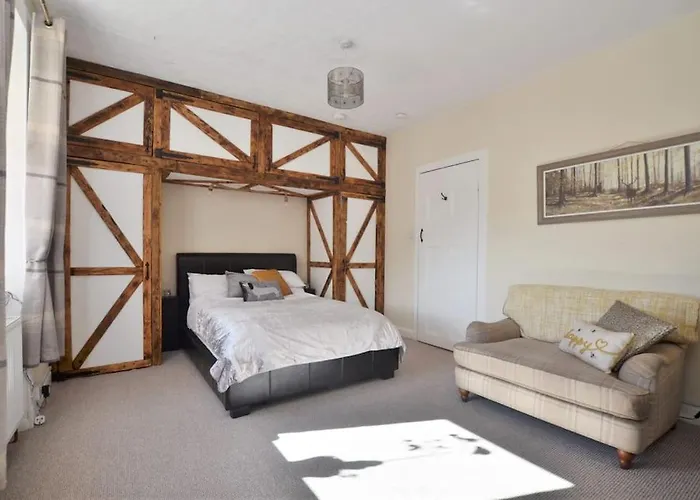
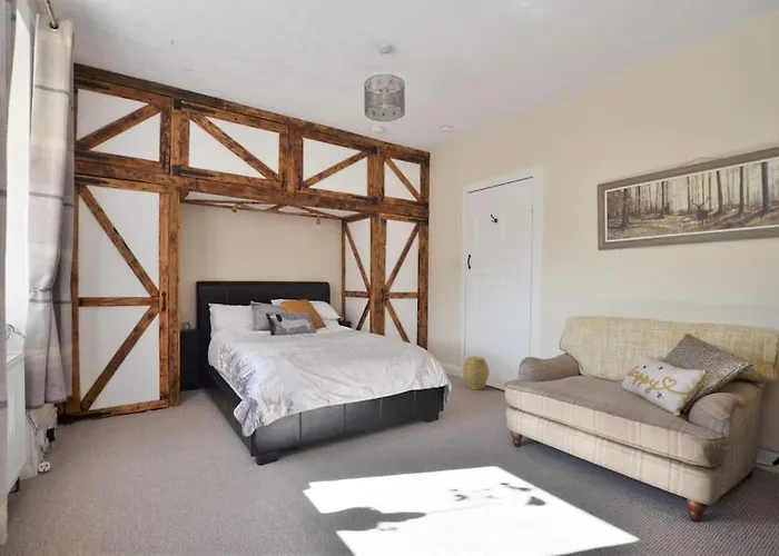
+ woven basket (475, 371)
